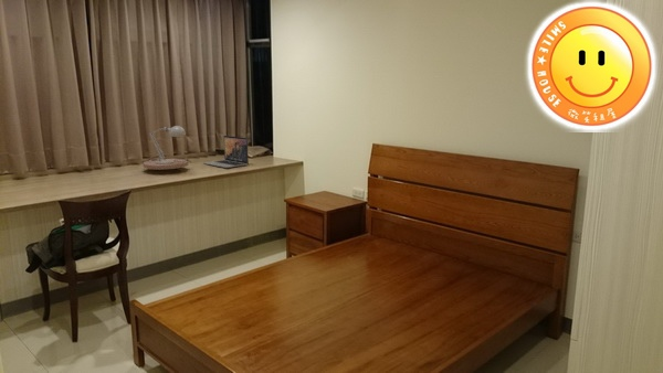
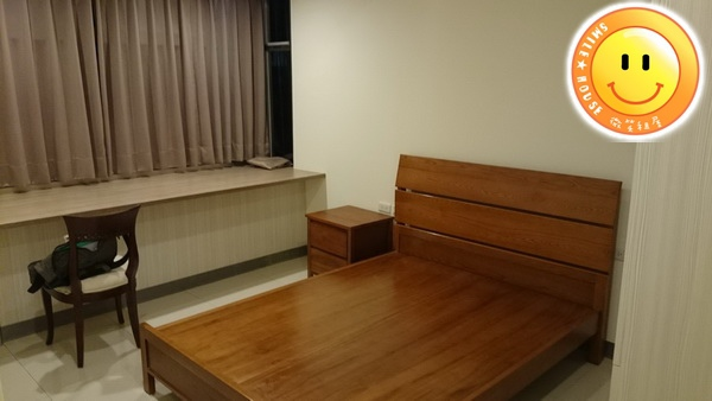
- desk lamp (161, 150)
- laptop (224, 151)
